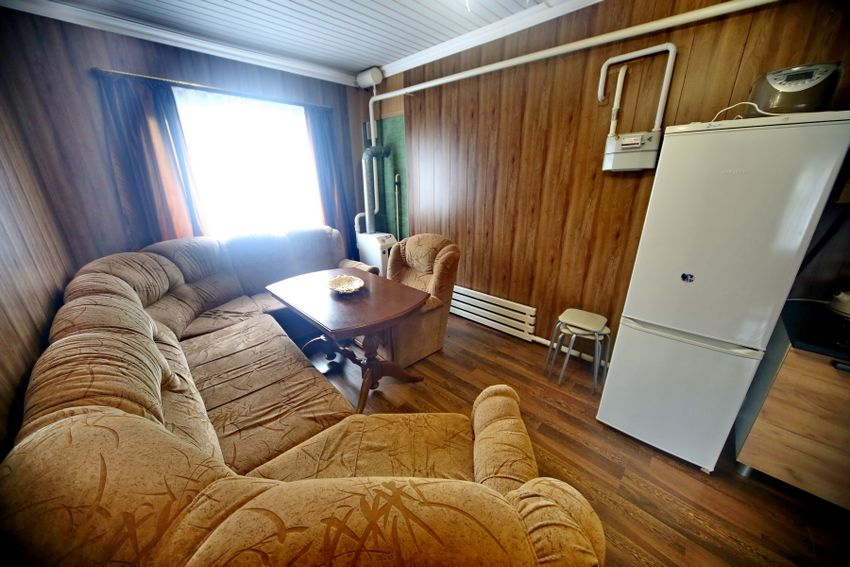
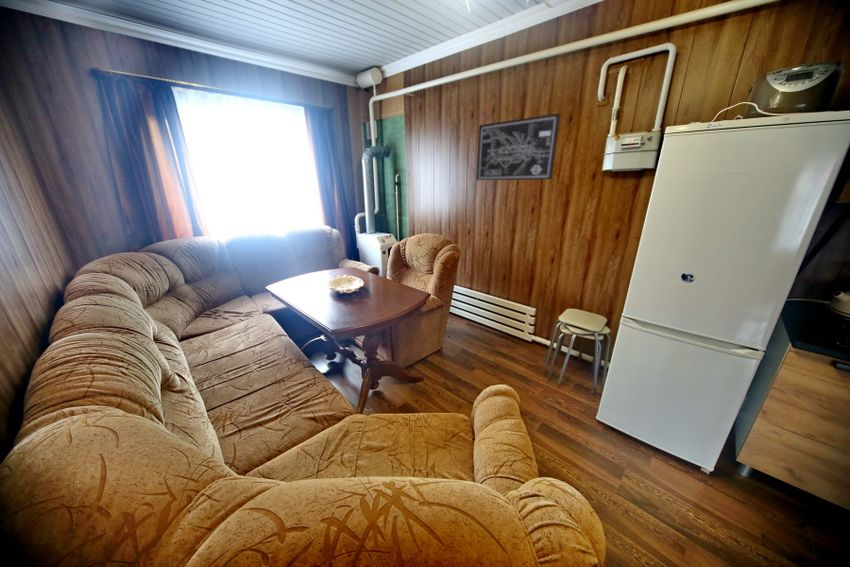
+ wall art (513, 150)
